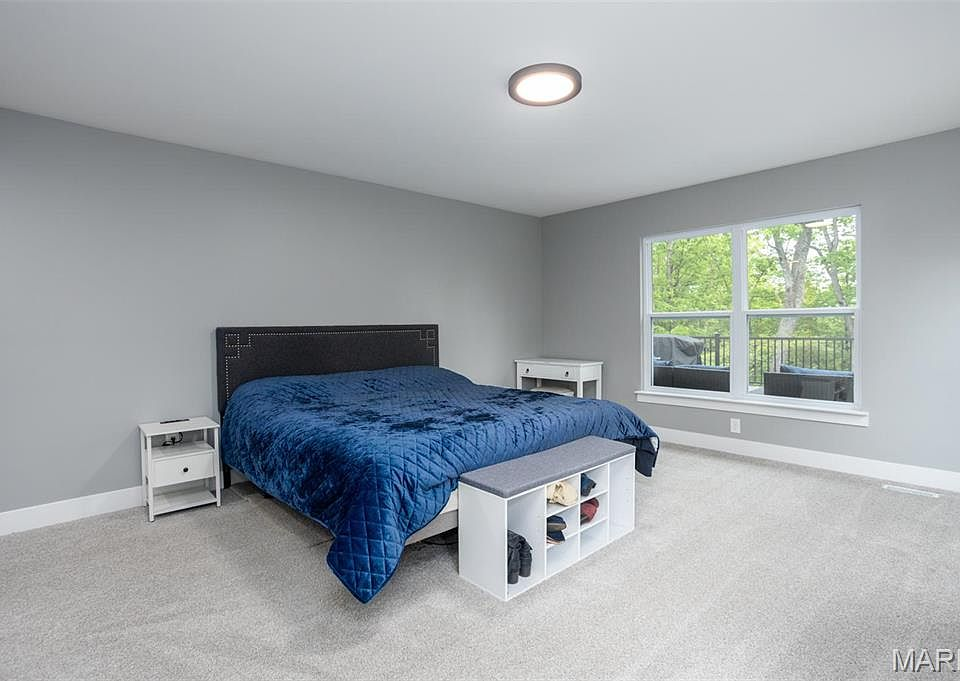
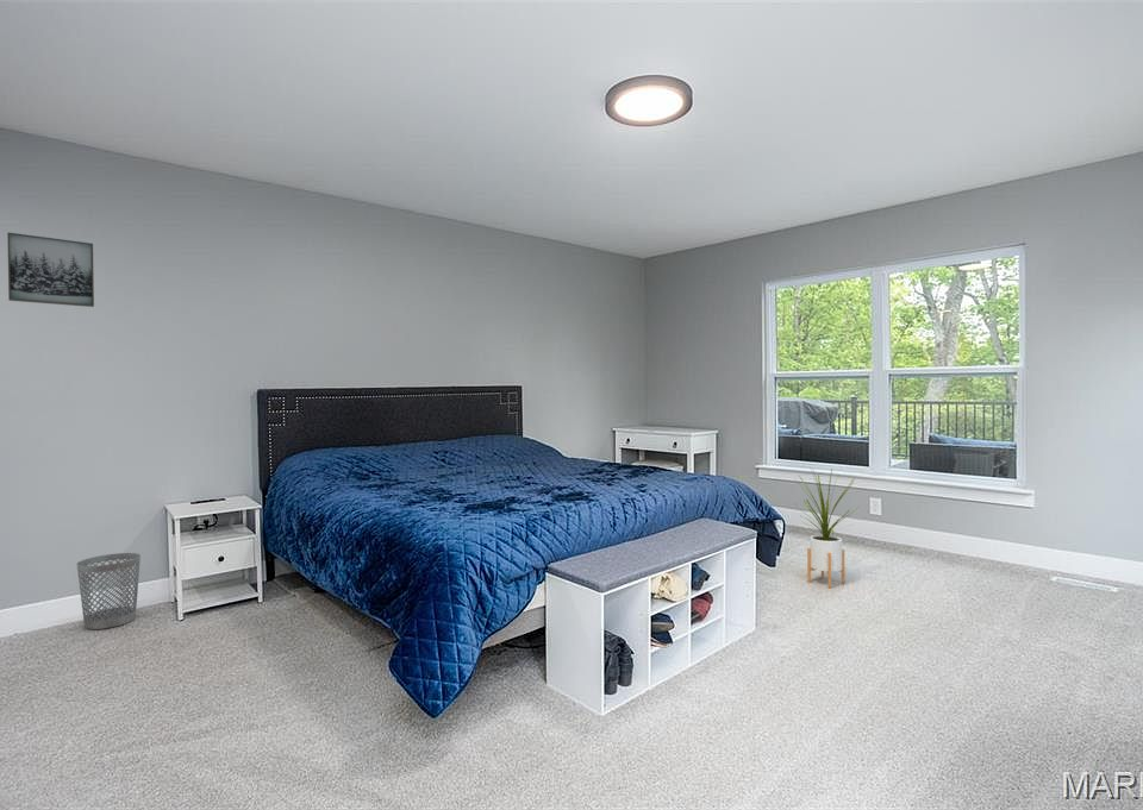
+ house plant (826, 523)
+ wall art (51, 271)
+ wastebasket (110, 590)
